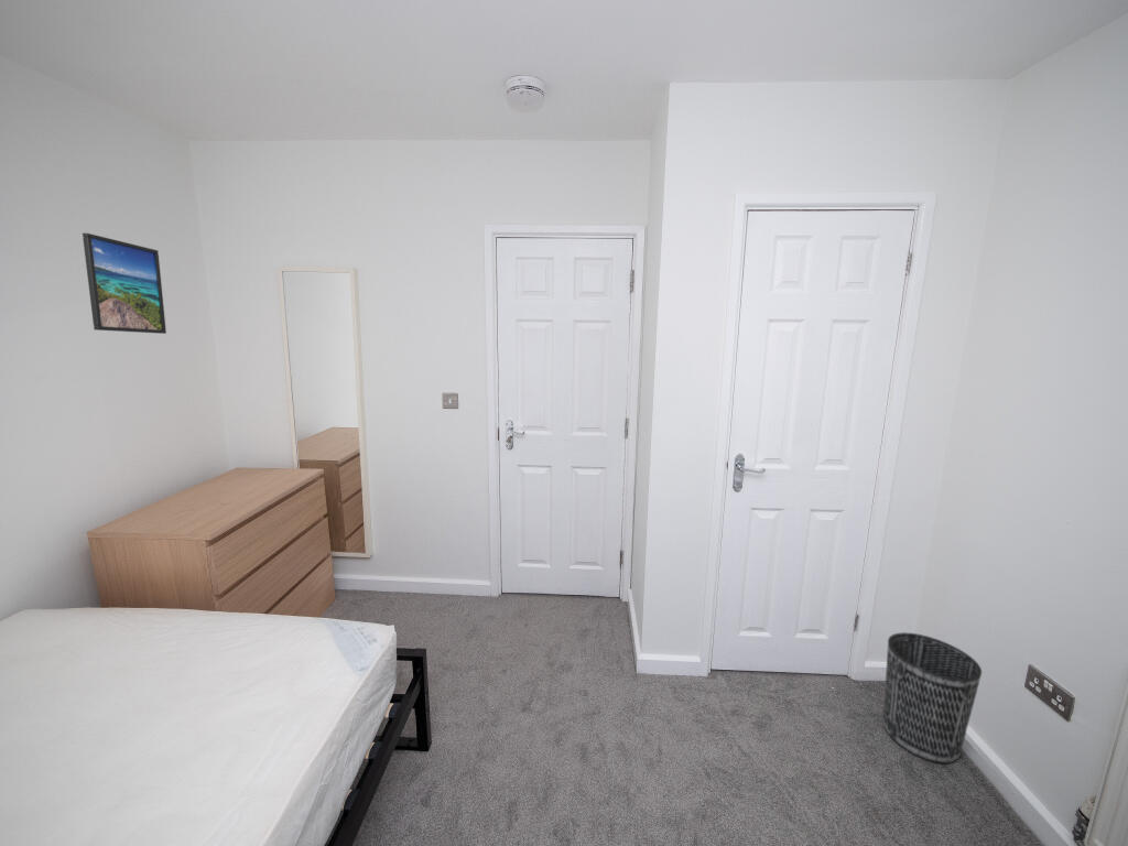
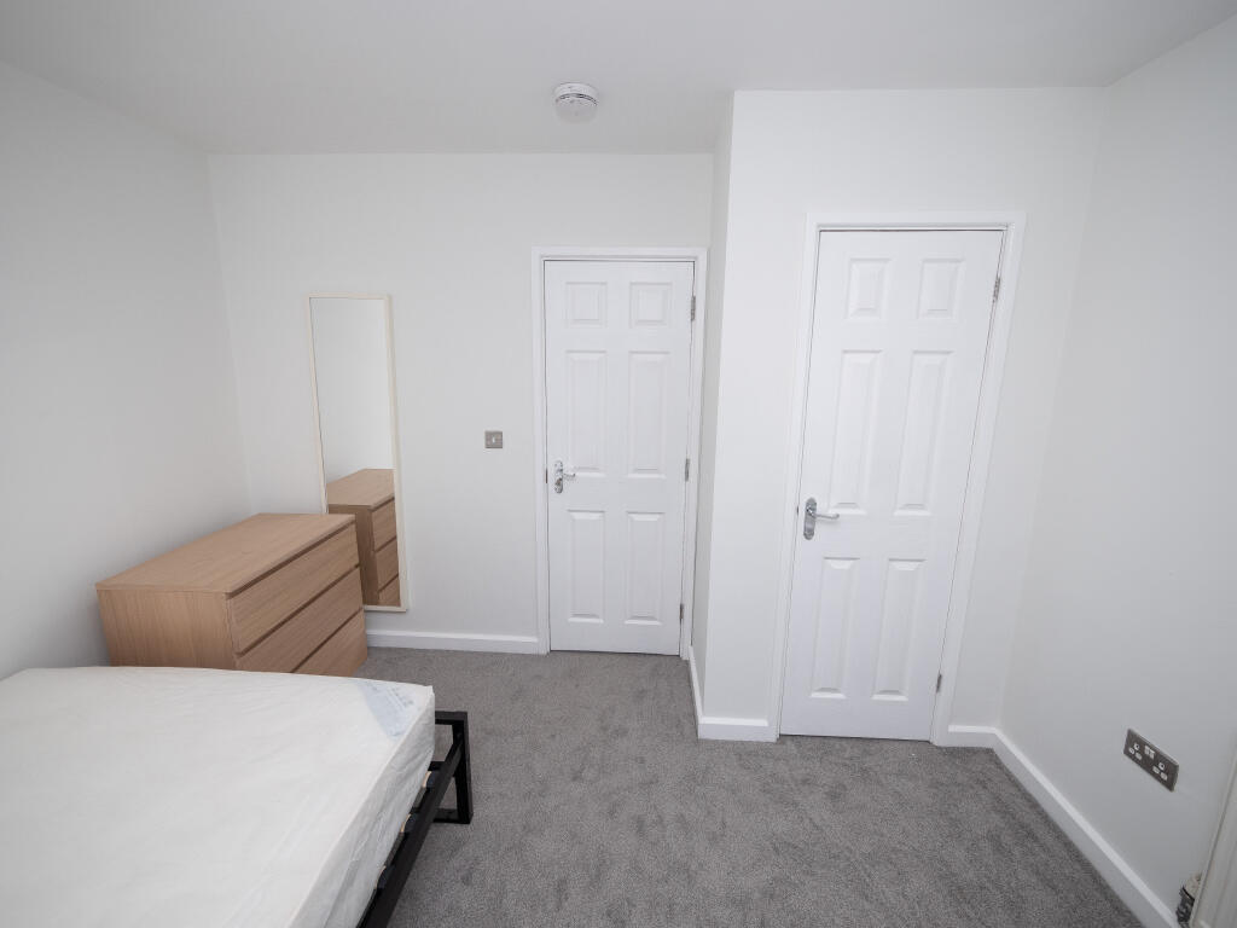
- wastebasket (925, 696)
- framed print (128, 288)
